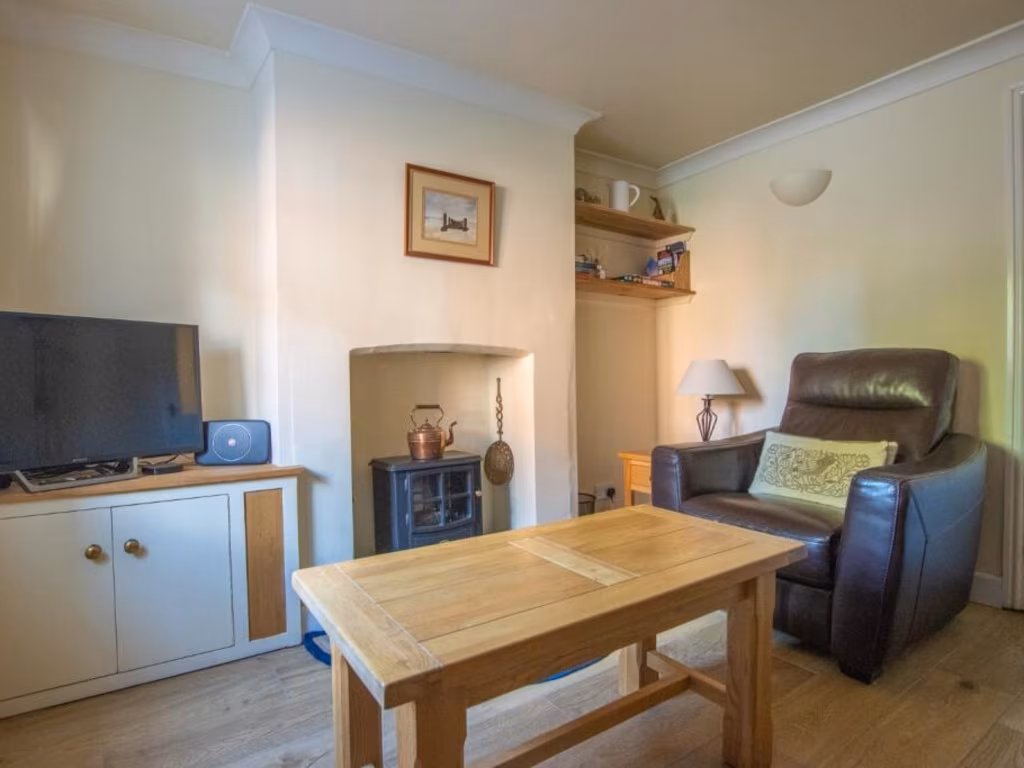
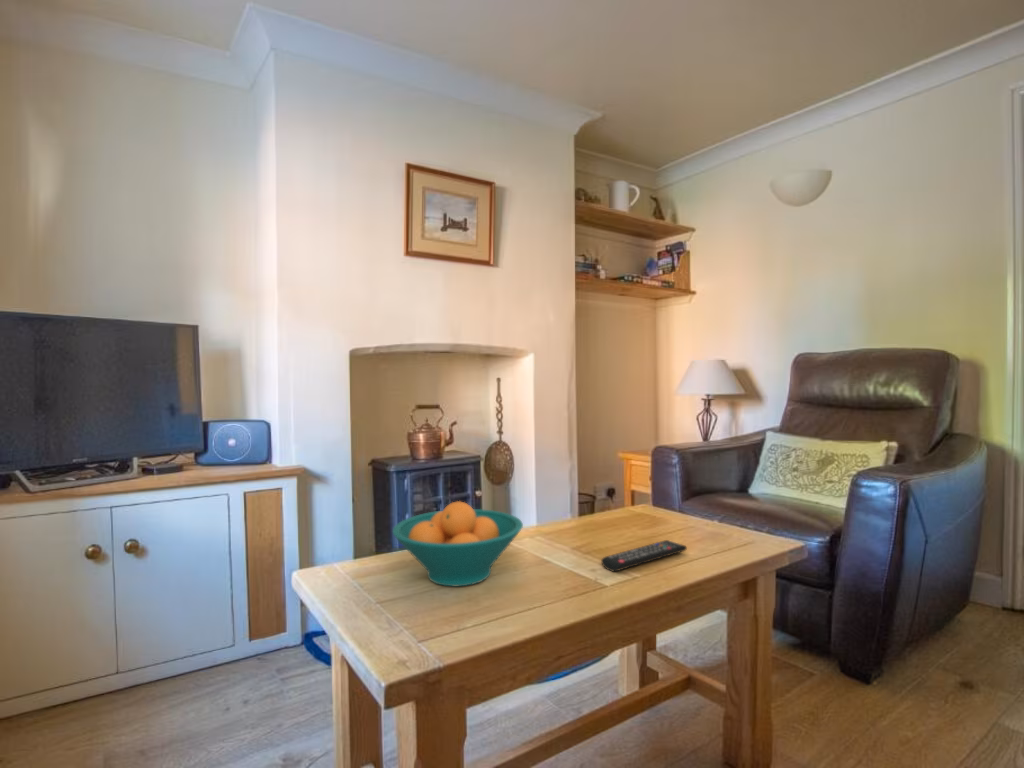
+ fruit bowl (458, 538)
+ remote control (645, 555)
